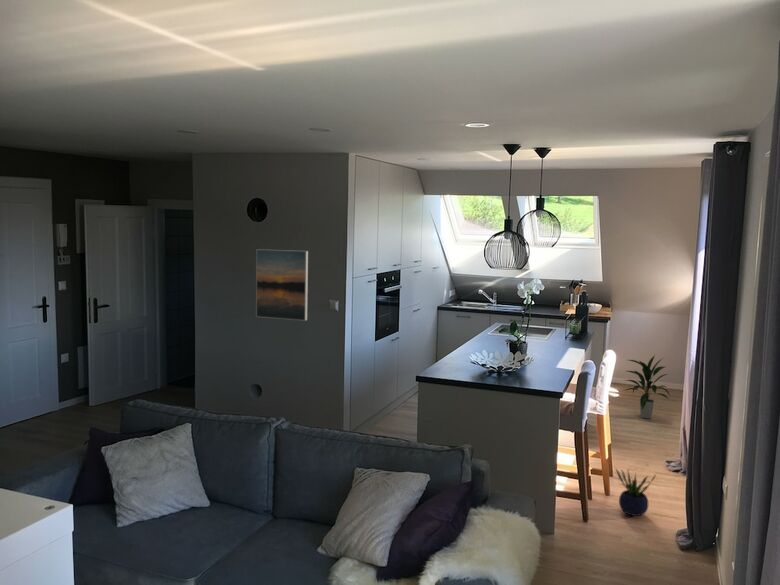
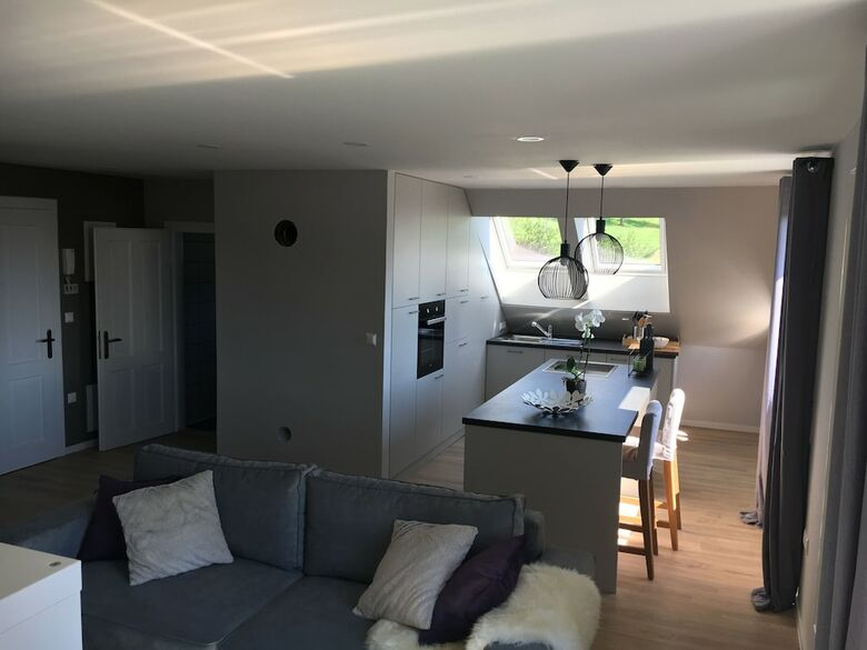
- potted plant (632, 490)
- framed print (281, 284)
- indoor plant (646, 386)
